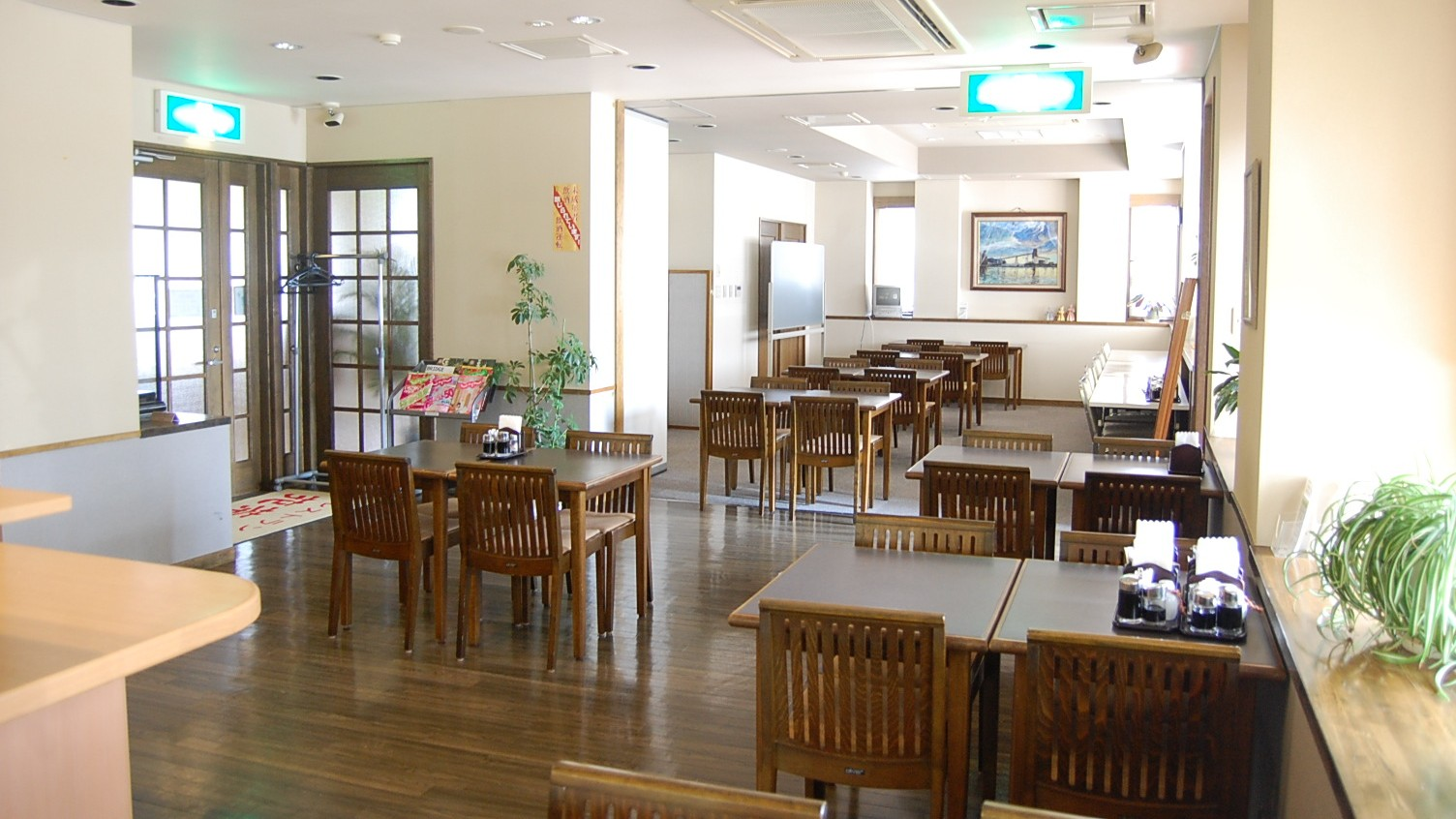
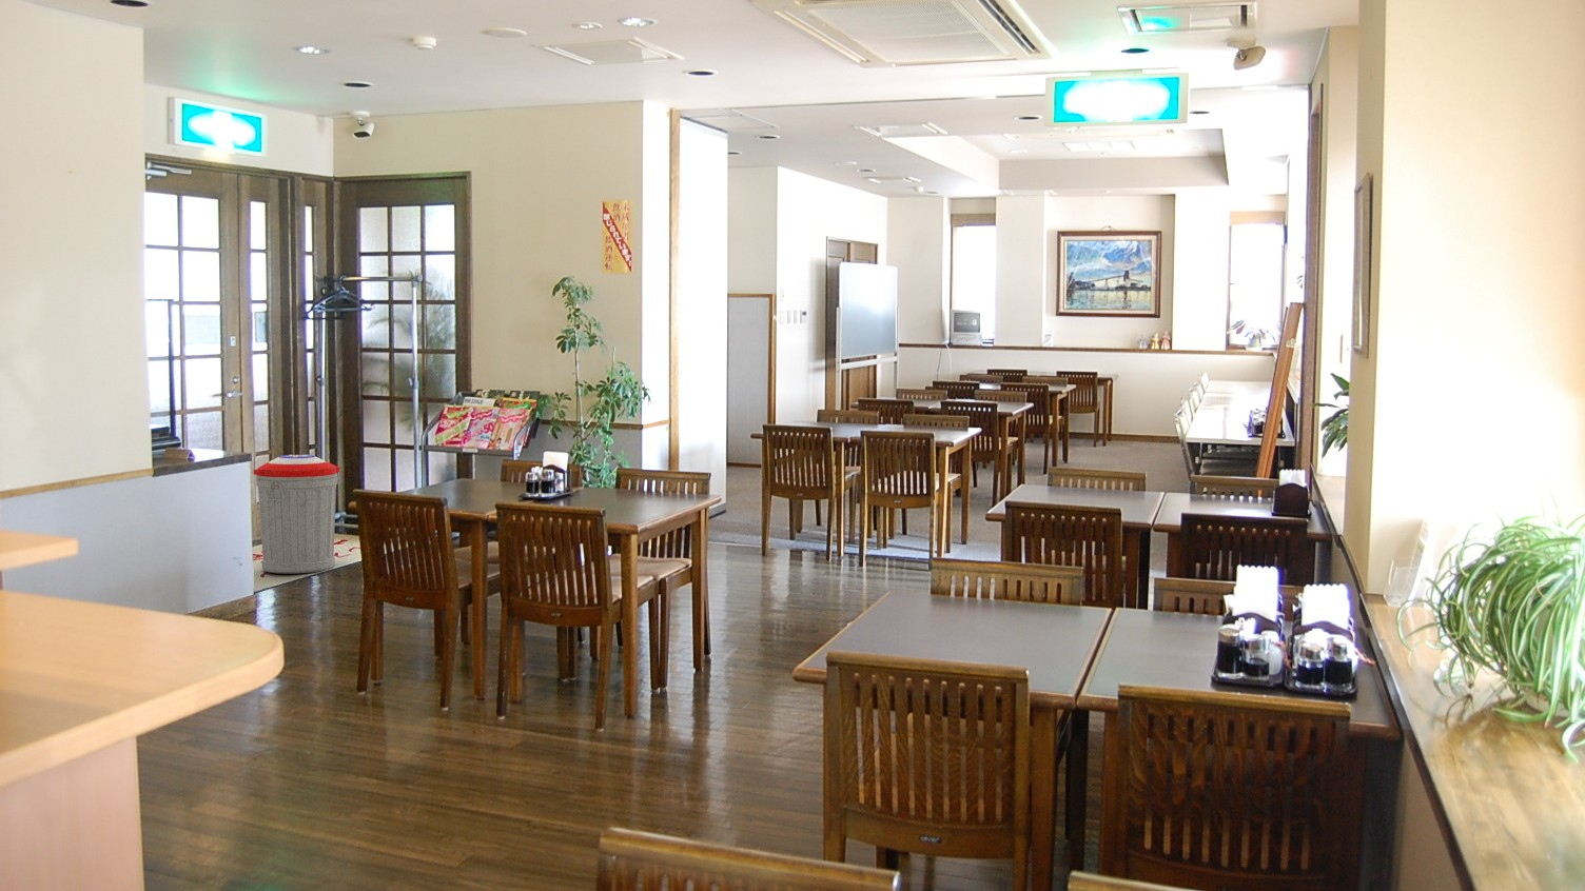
+ trash can (297, 511)
